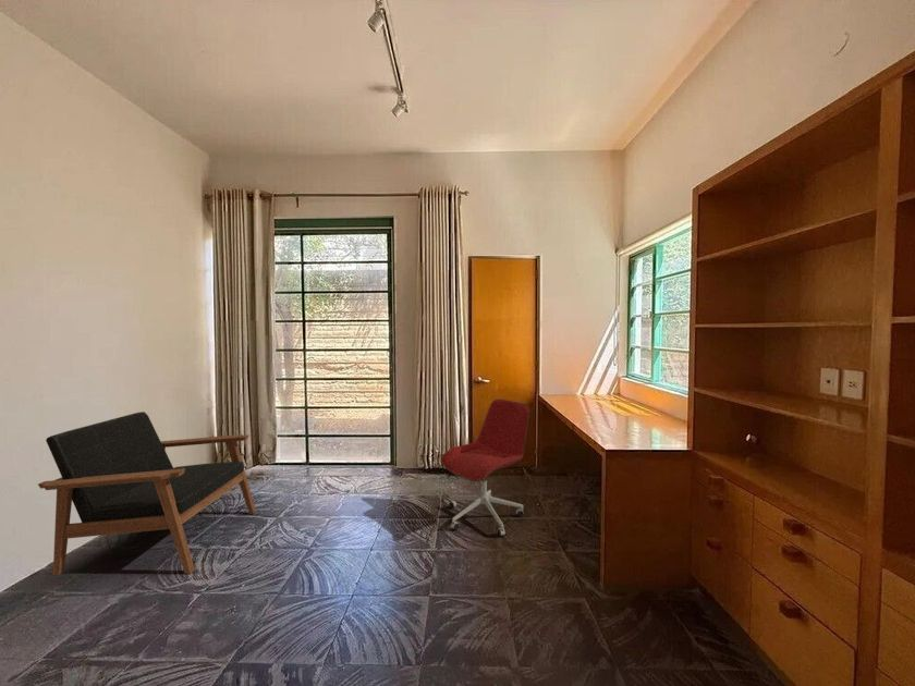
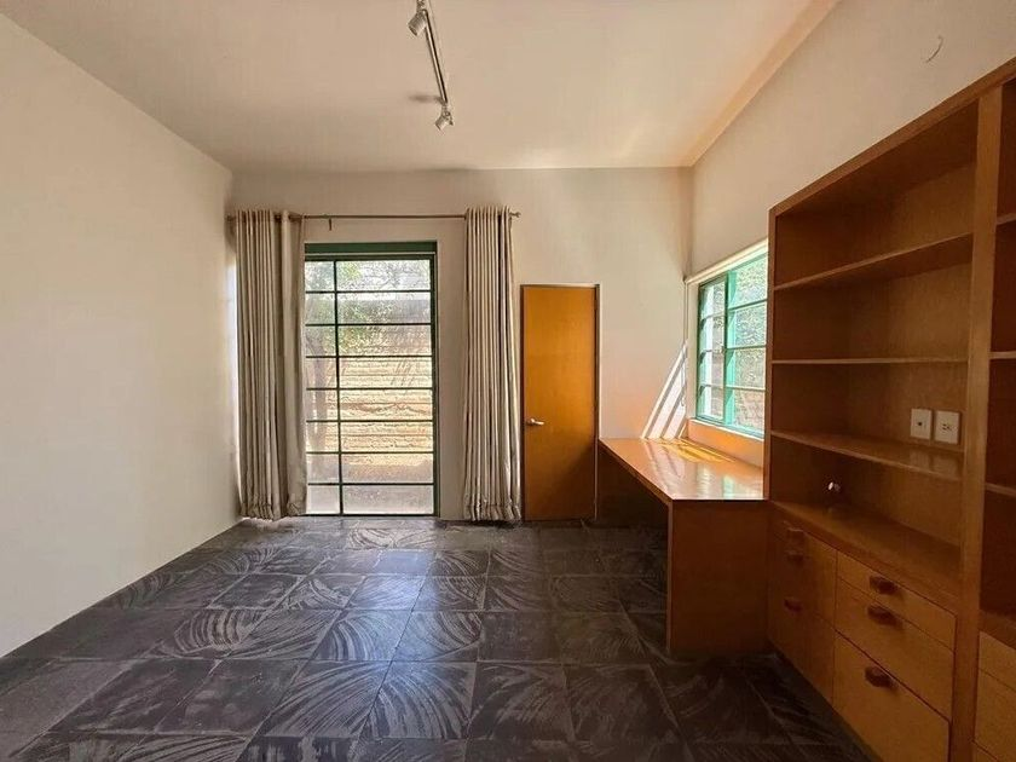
- office chair (484, 461)
- armchair (163, 480)
